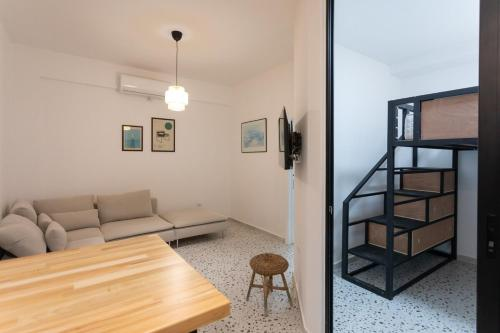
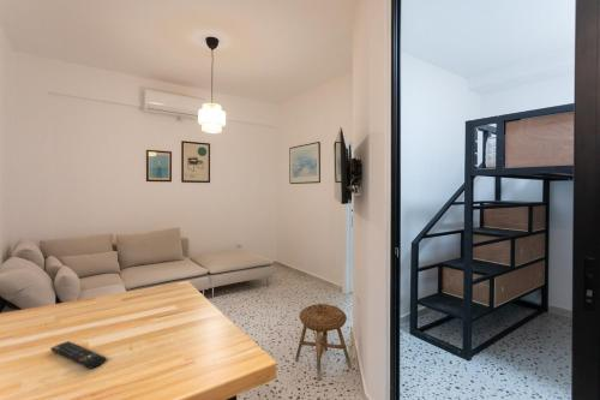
+ remote control (77, 354)
